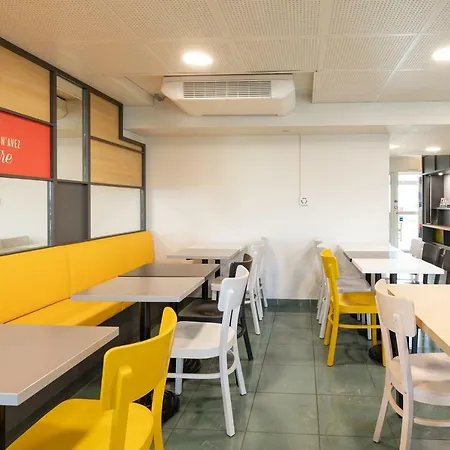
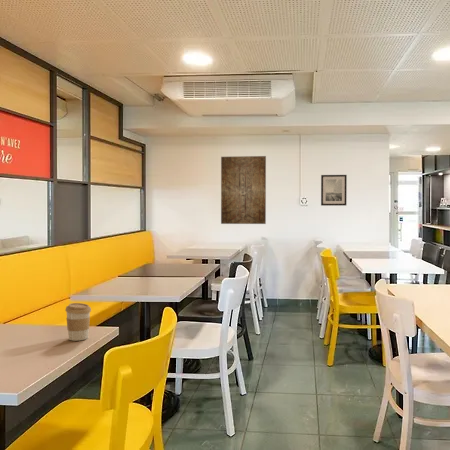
+ wall art (333, 190)
+ coffee cup (78, 321)
+ wall art (243, 190)
